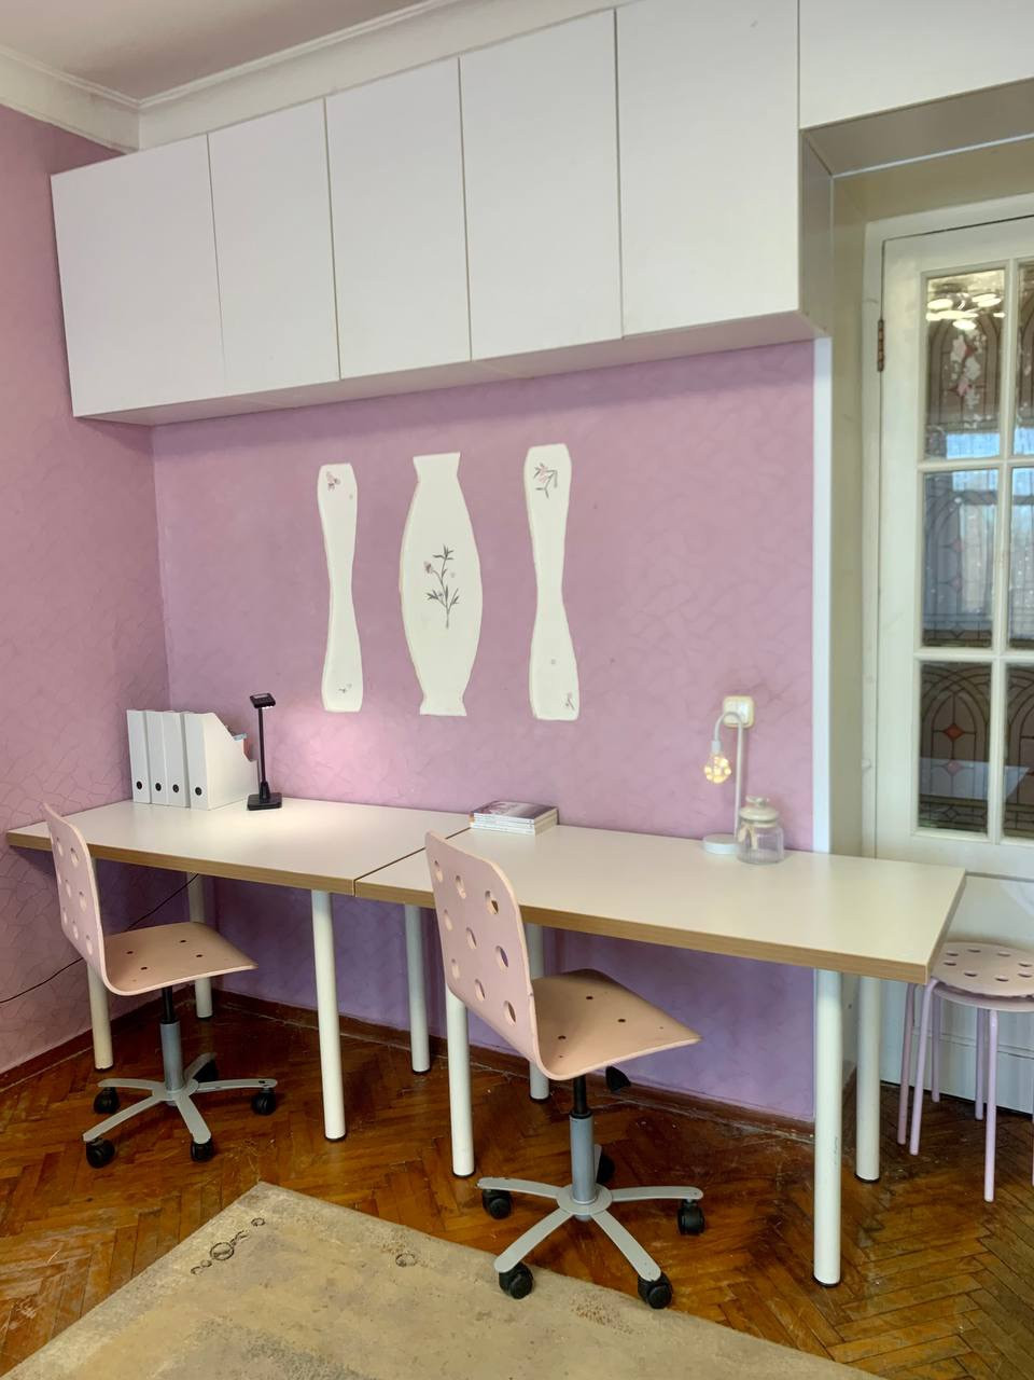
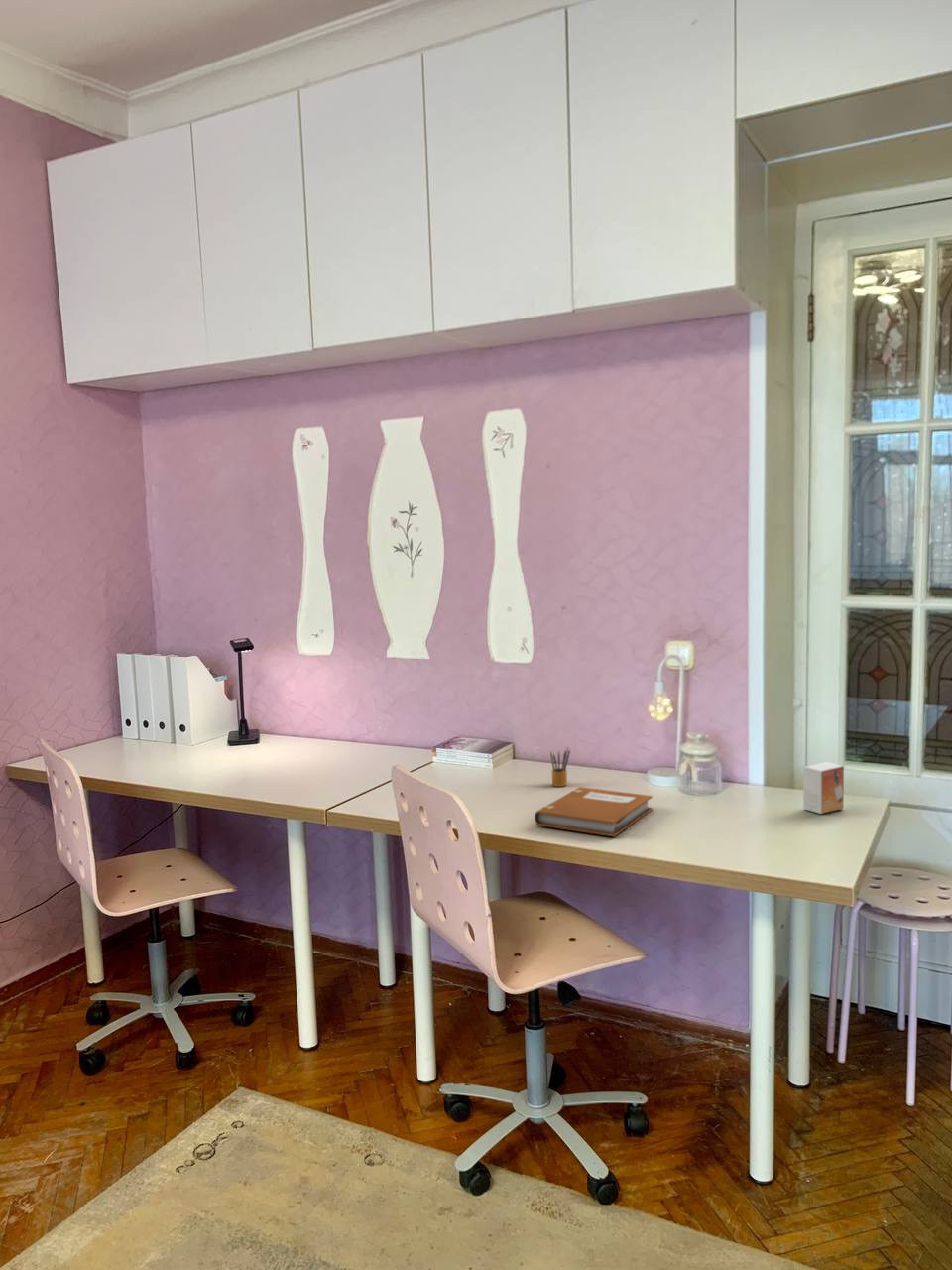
+ notebook (595, 809)
+ pencil box (559, 766)
+ small box (823, 787)
